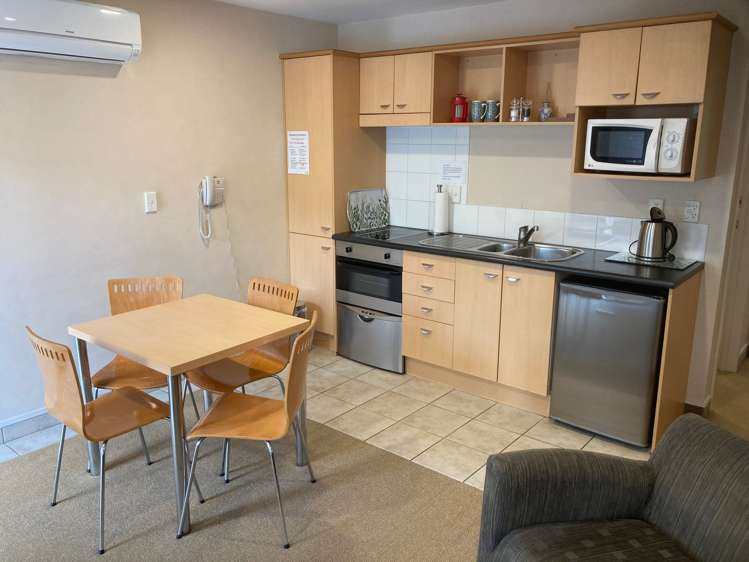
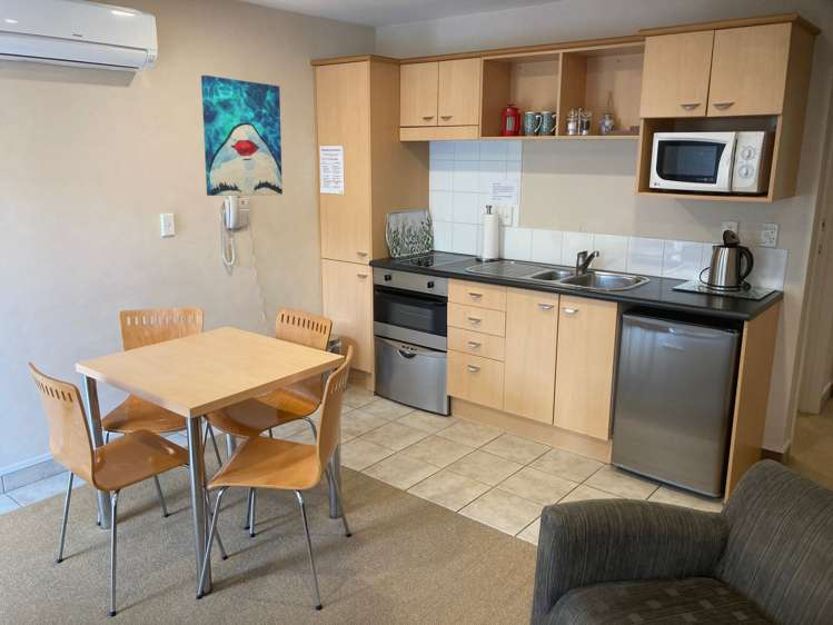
+ wall art (244, 139)
